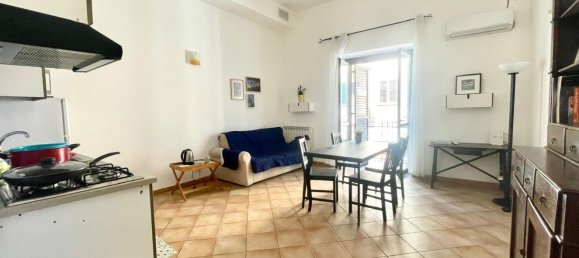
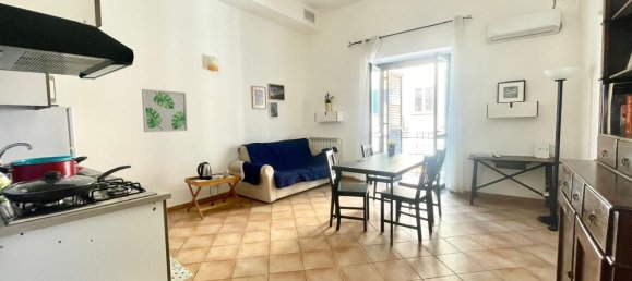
+ wall art (166, 111)
